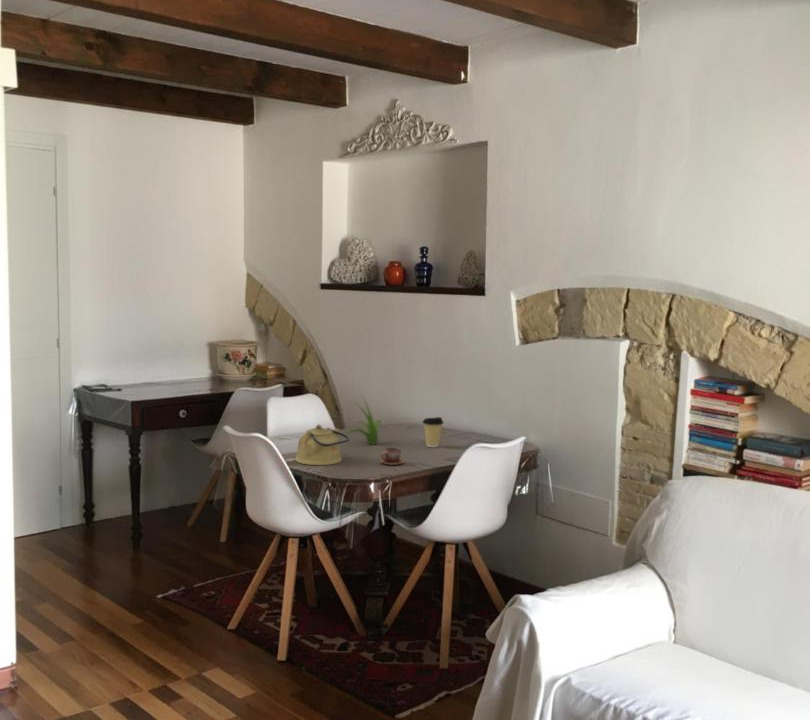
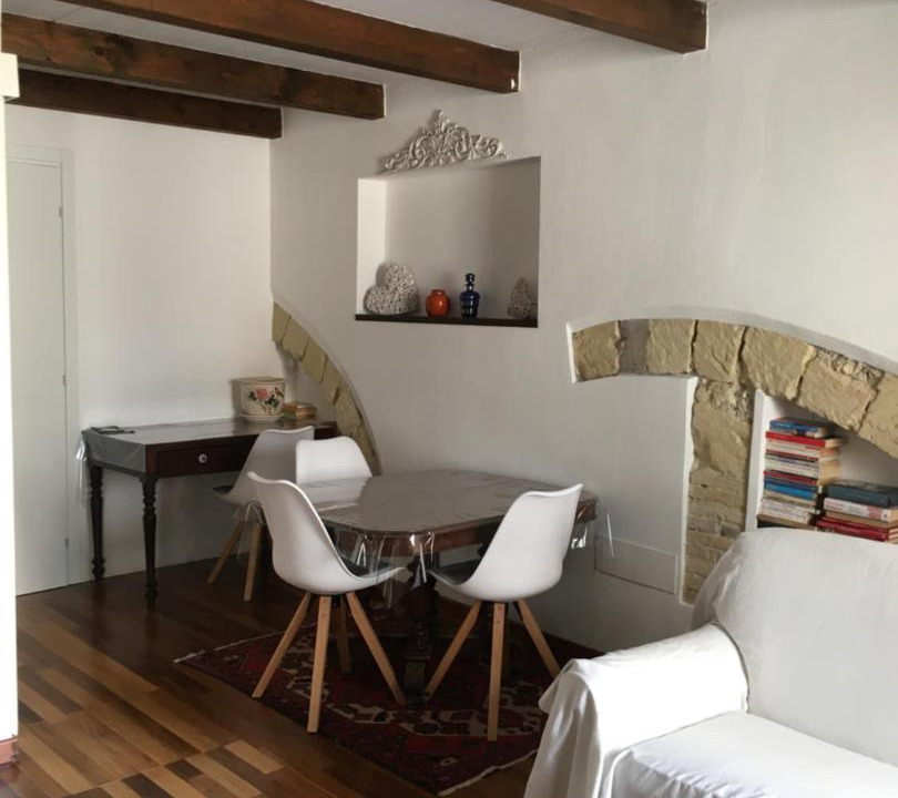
- cup (391, 456)
- plant (361, 421)
- coffee cup (432, 432)
- kettle (322, 441)
